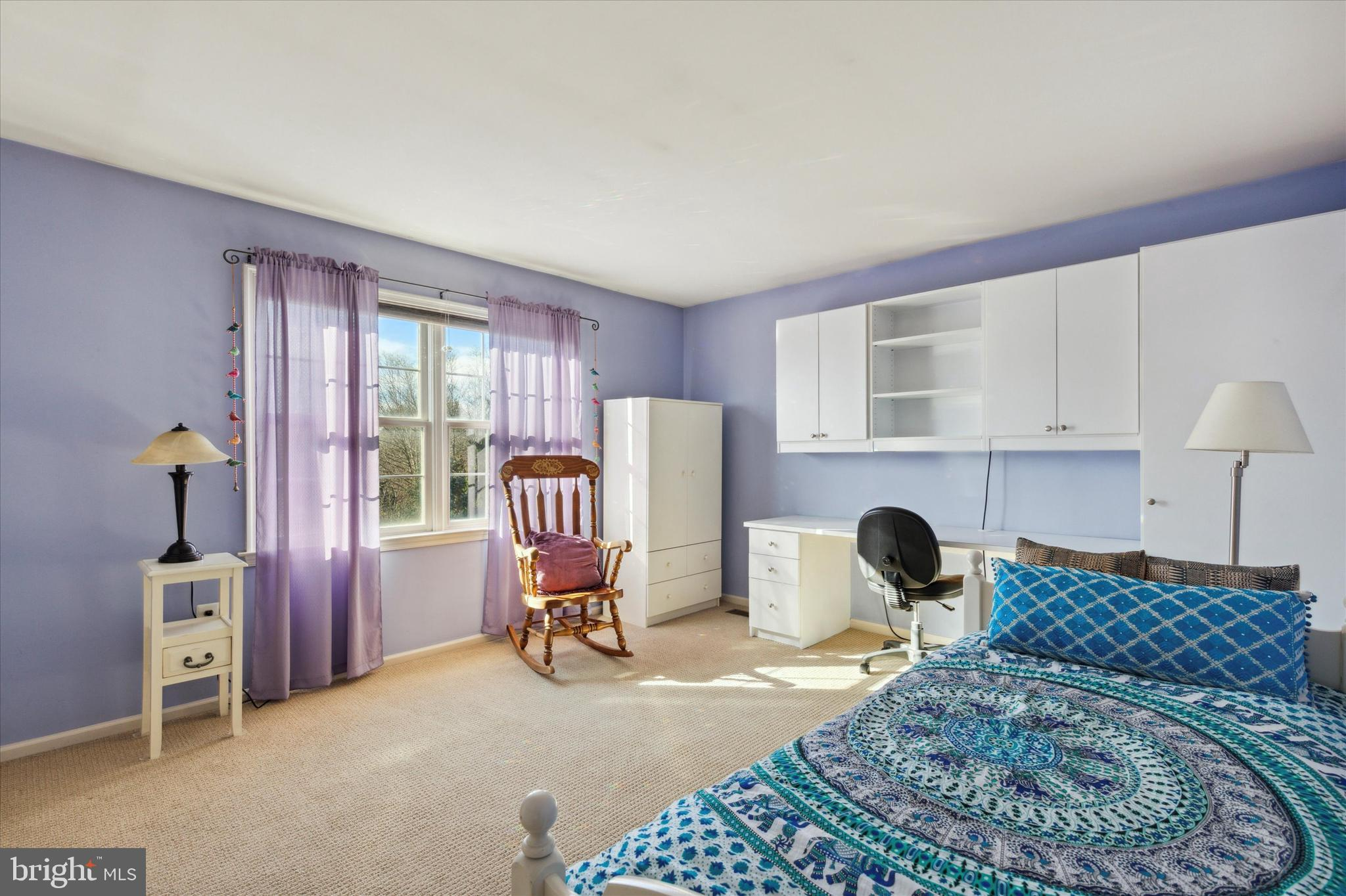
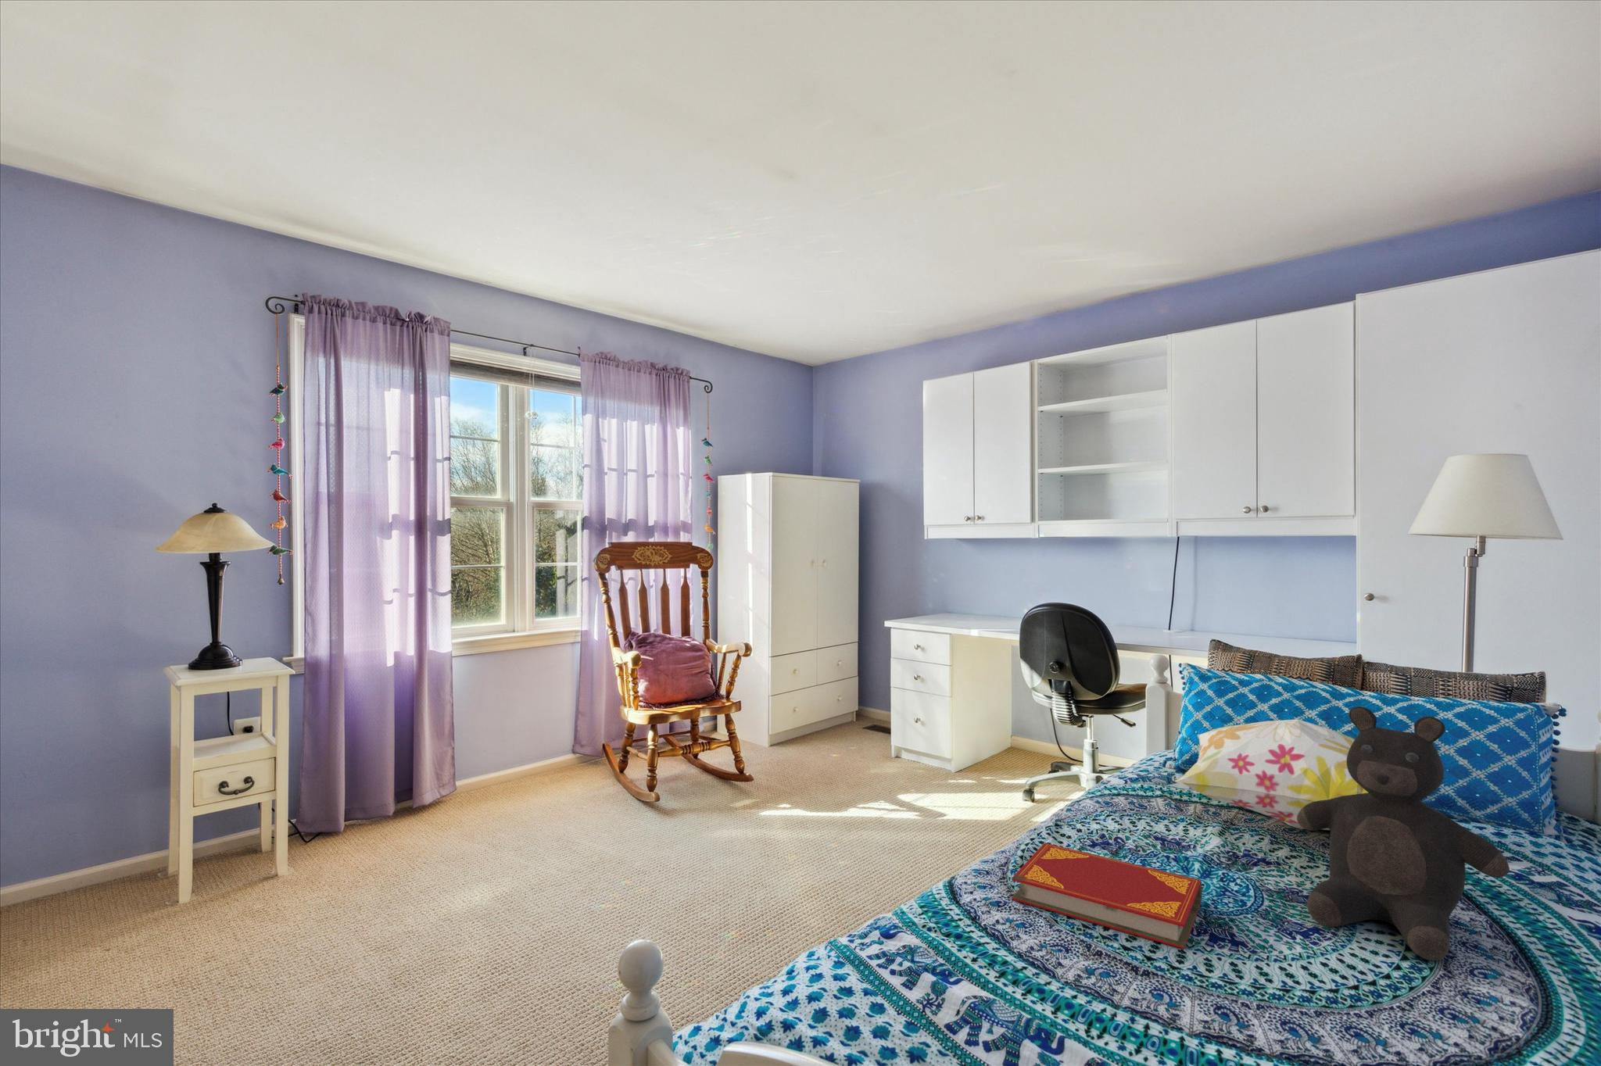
+ teddy bear (1388, 820)
+ decorative pillow (1295, 771)
+ hardback book (1106, 890)
